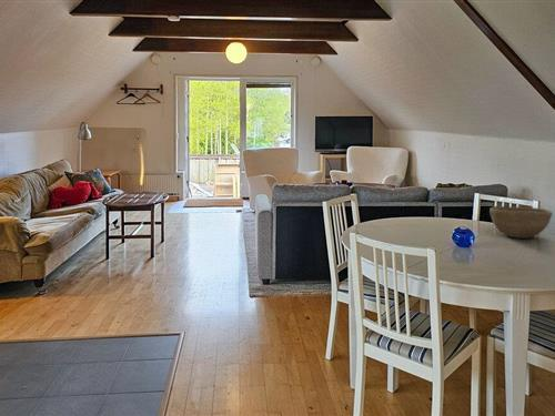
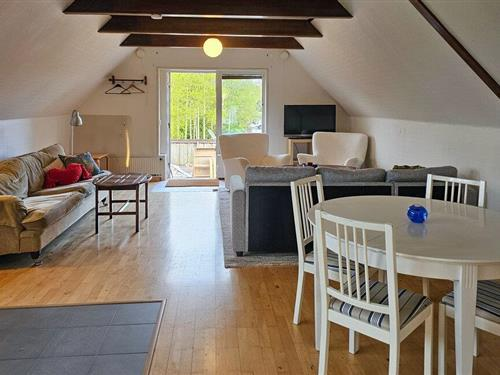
- bowl (519, 222)
